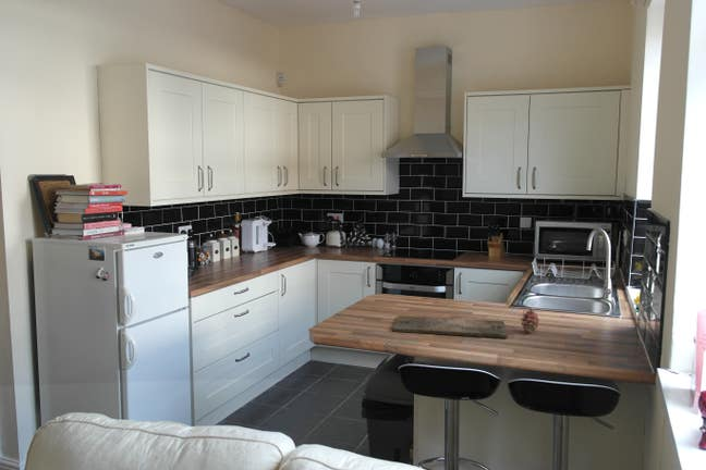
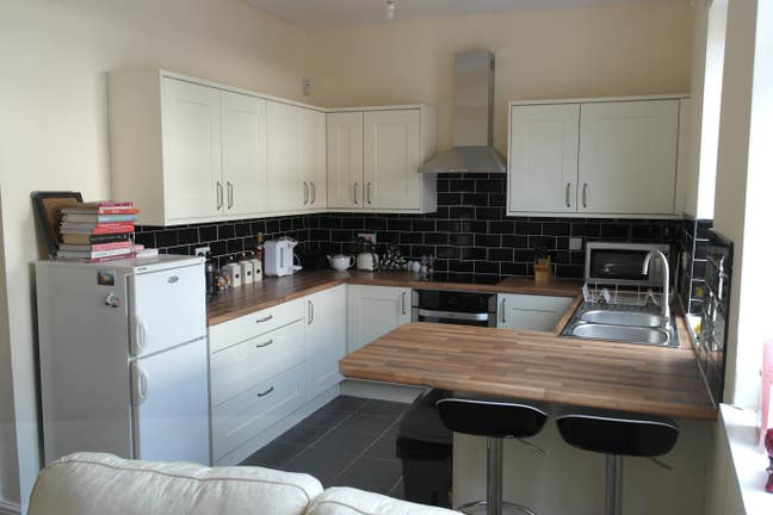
- cutting board (449, 325)
- fruit (528, 319)
